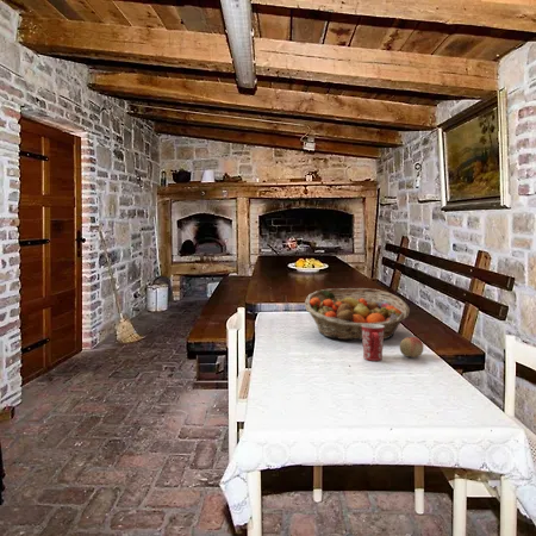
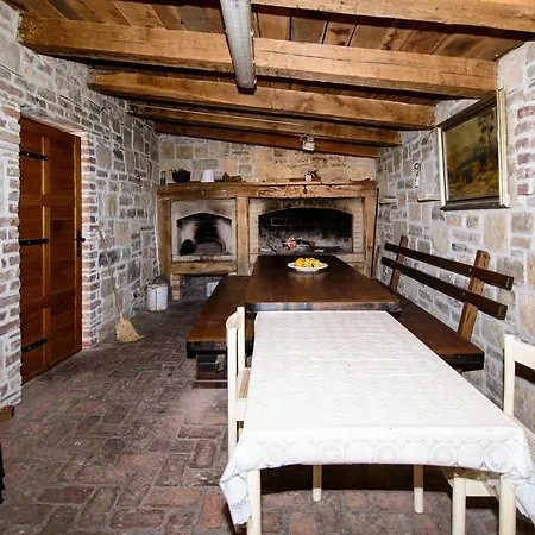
- fruit basket (355, 312)
- fruit (411, 347)
- mug (373, 343)
